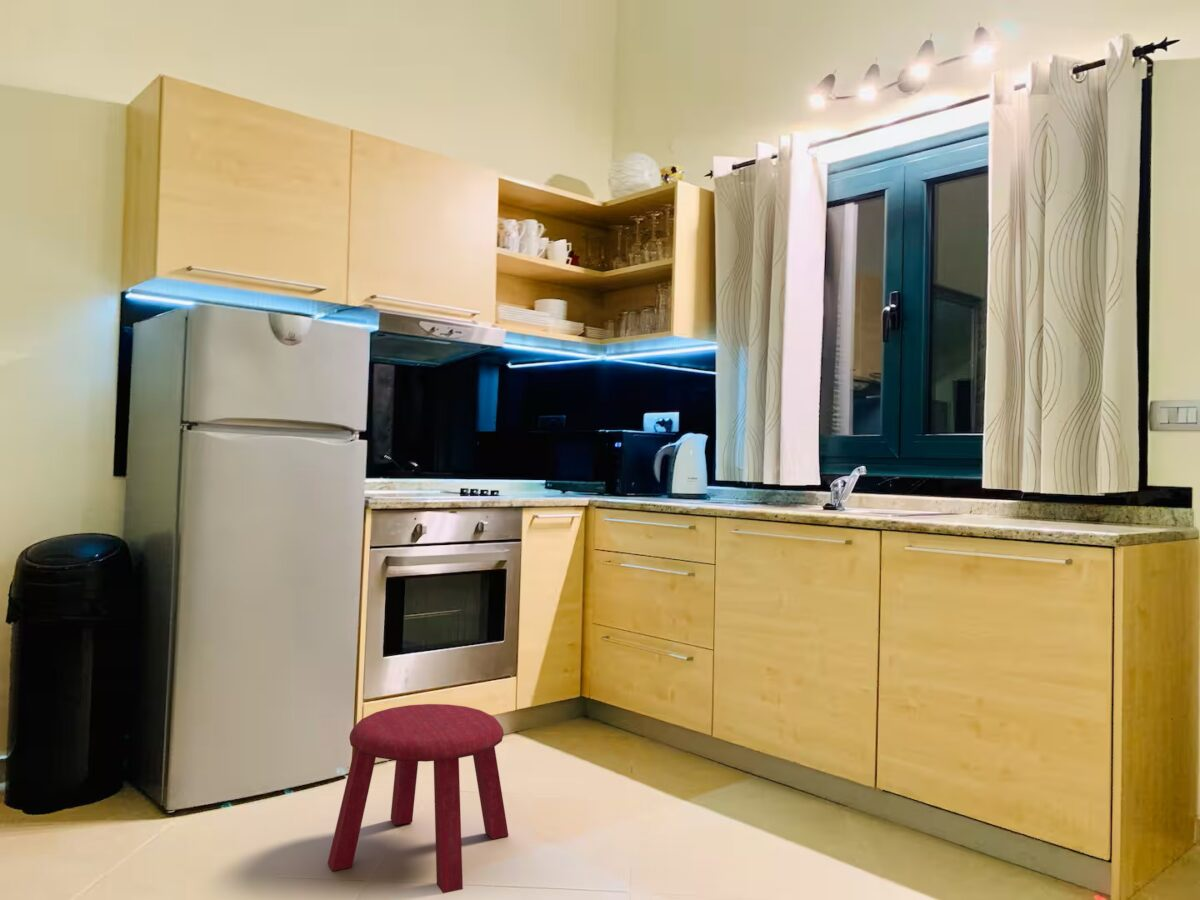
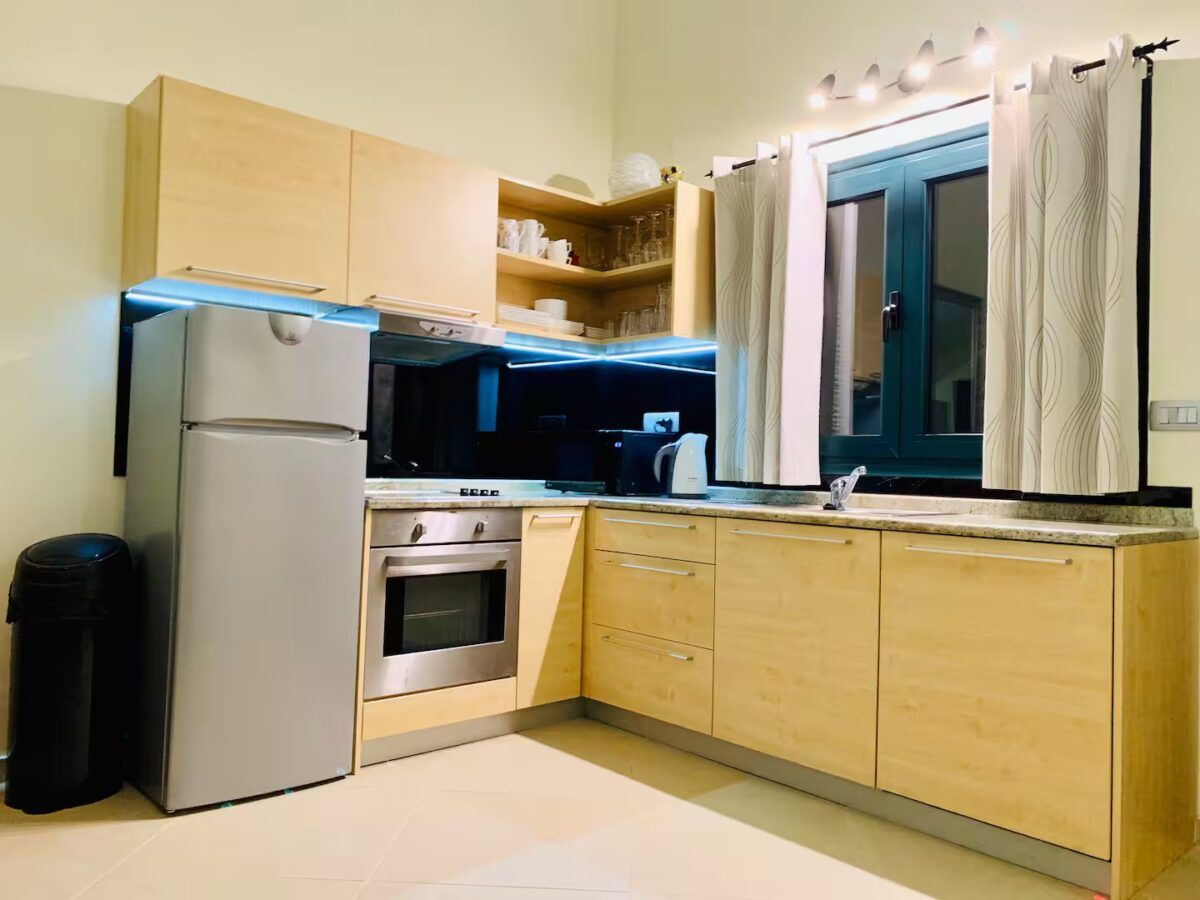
- stool (434, 785)
